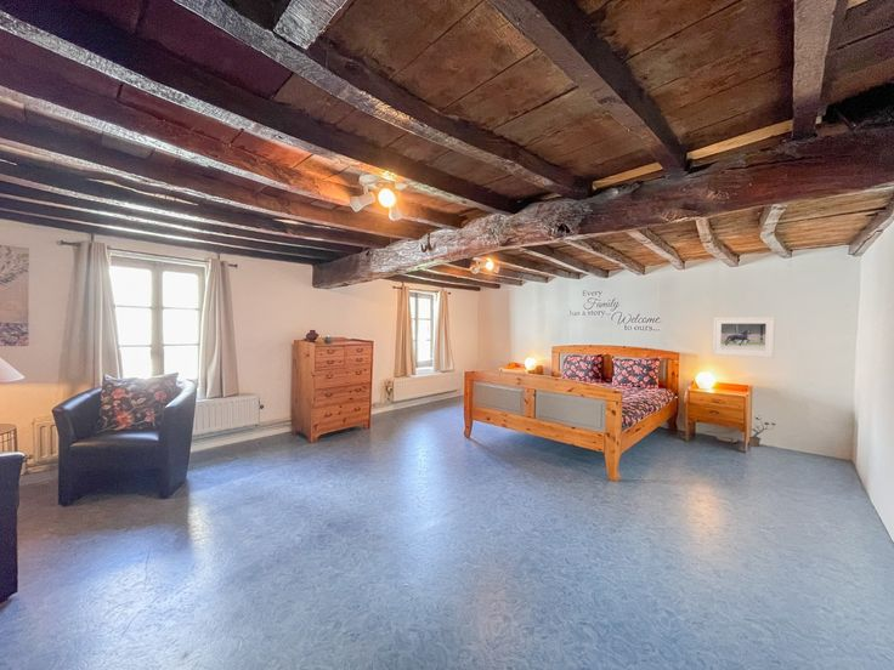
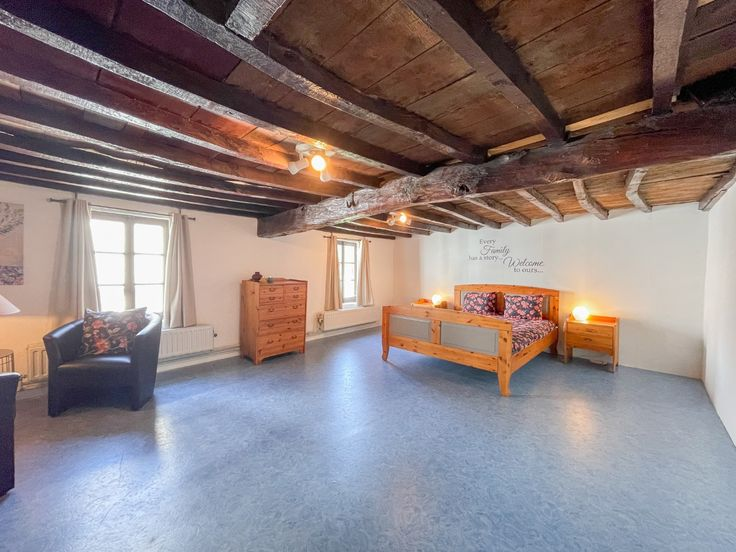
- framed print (742, 336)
- potted plant (756, 430)
